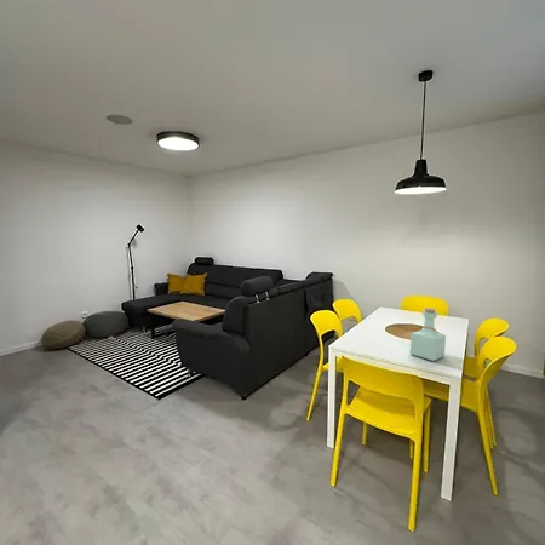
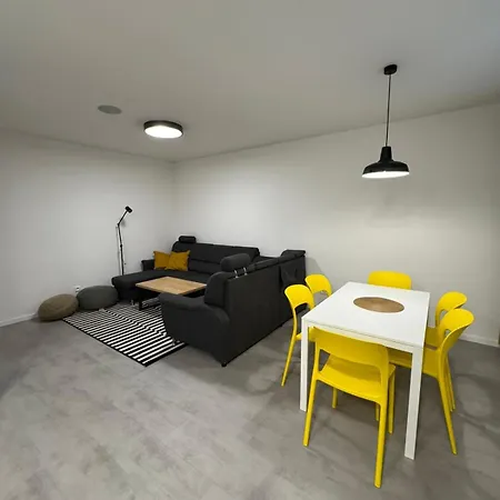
- bottle (429, 332)
